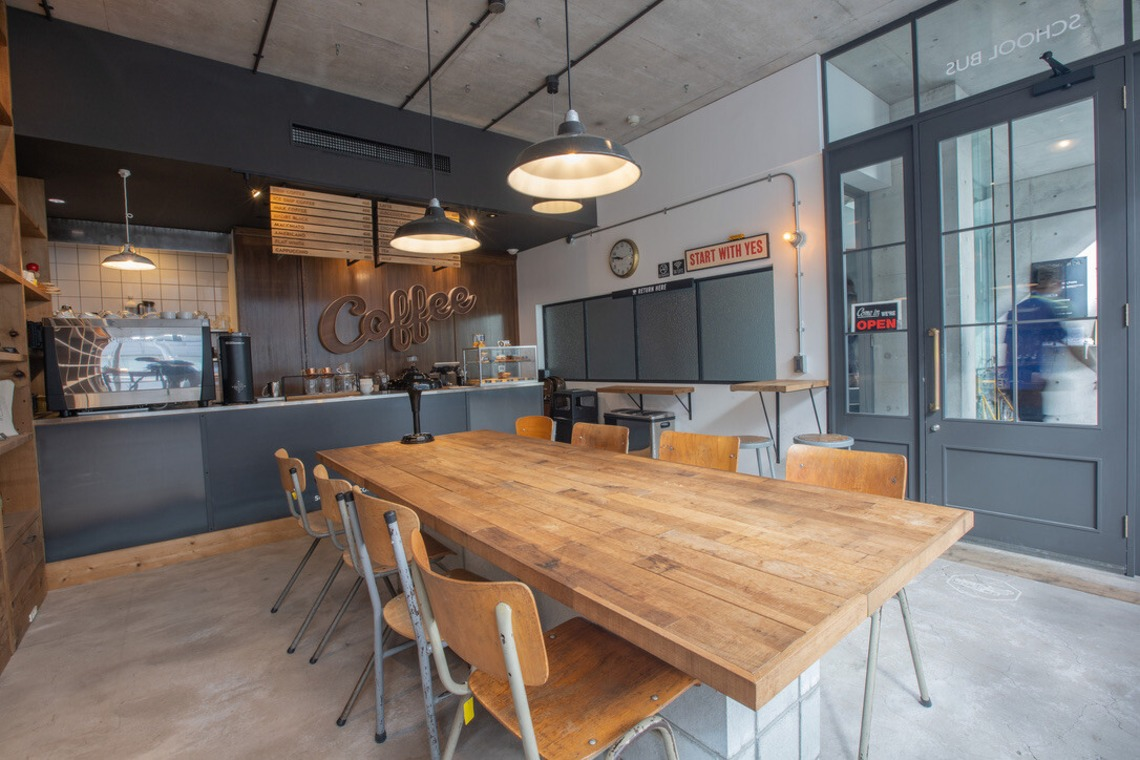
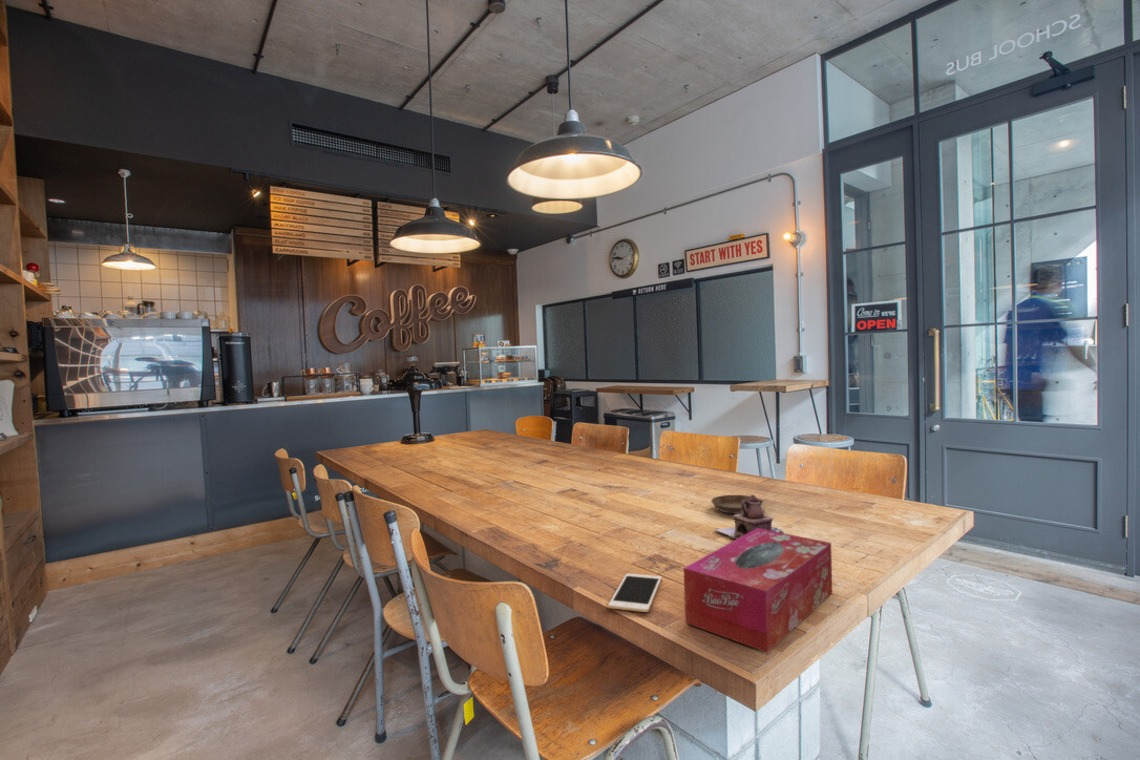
+ cell phone (636, 591)
+ tissue box (761, 580)
+ saucer (736, 504)
+ teapot (755, 517)
